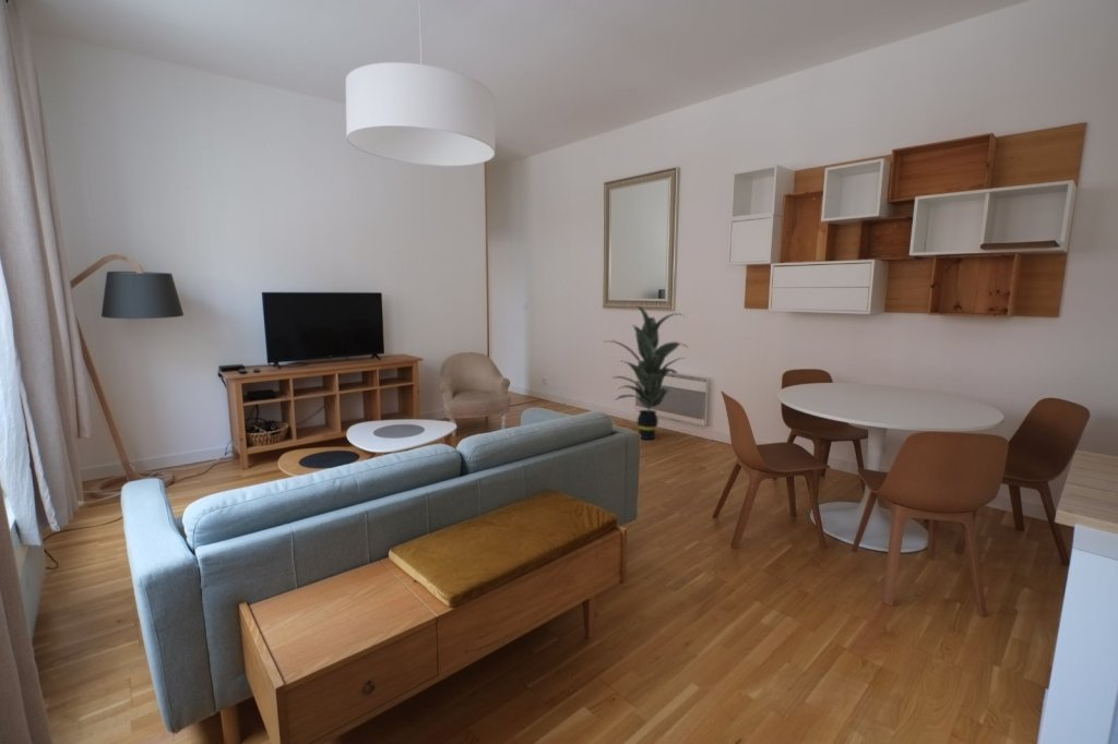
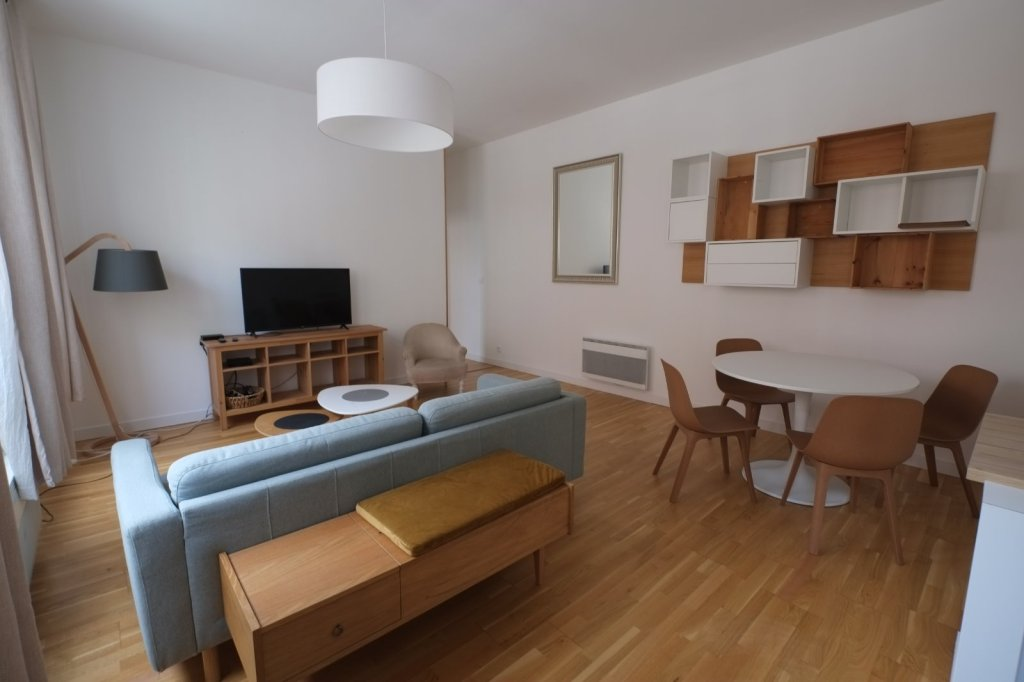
- indoor plant (646, 372)
